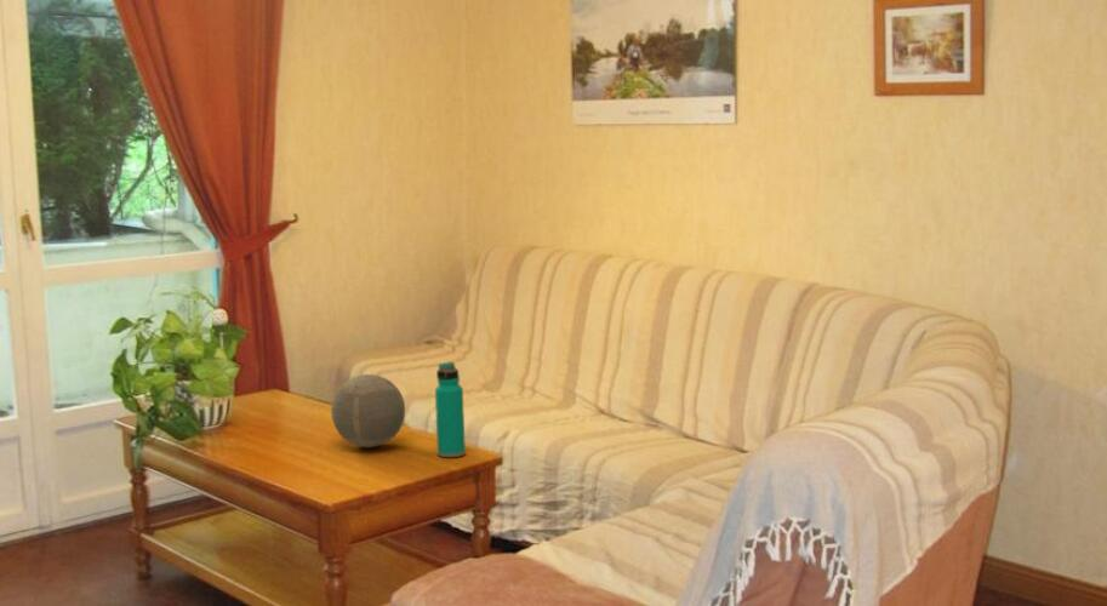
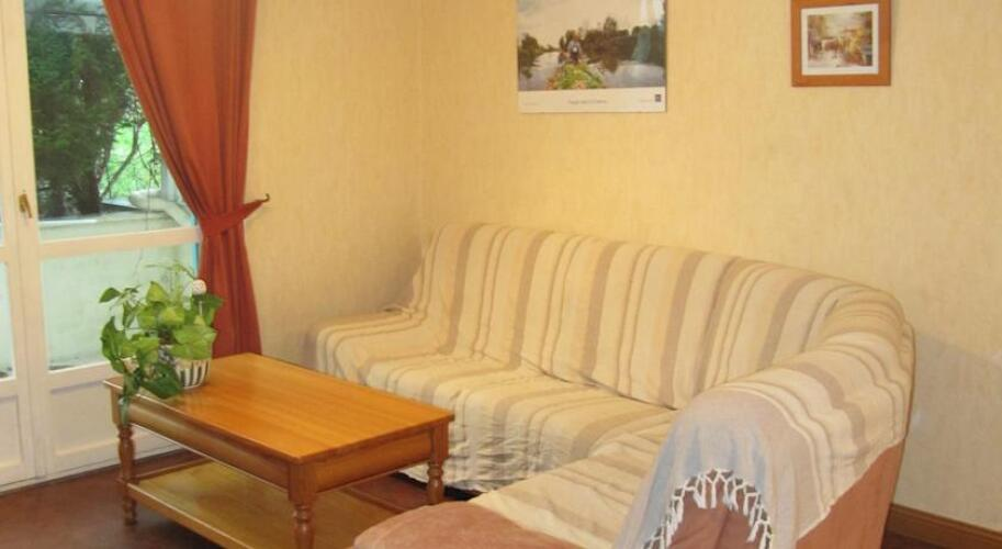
- water bottle (449, 408)
- decorative orb (367, 411)
